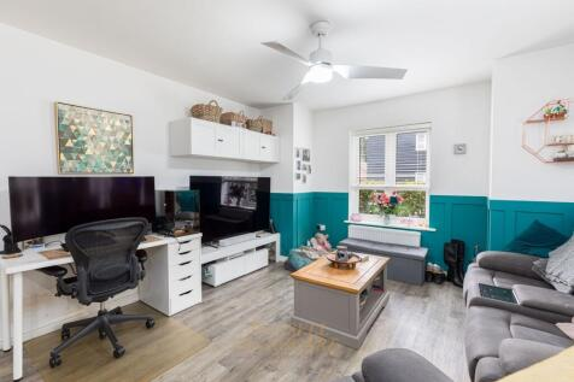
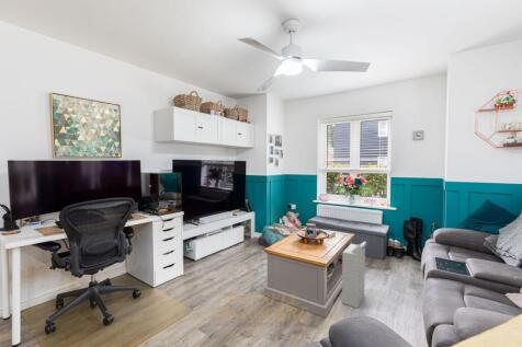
+ air purifier (354, 270)
